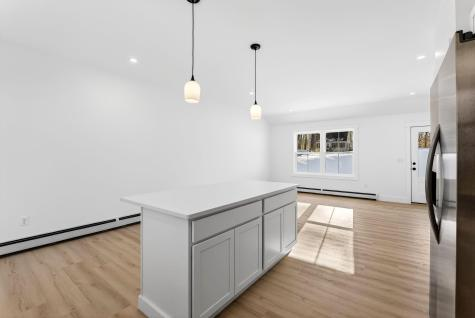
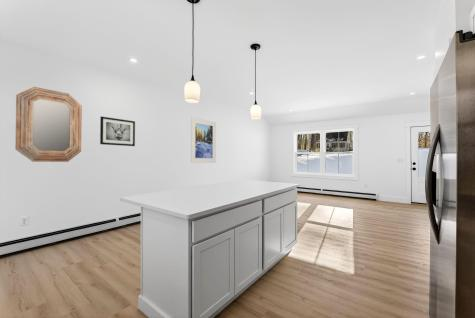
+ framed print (204, 141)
+ wall art (118, 132)
+ home mirror (51, 125)
